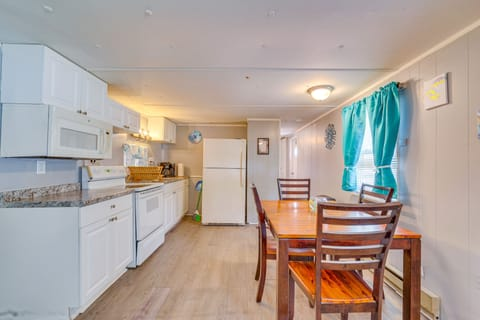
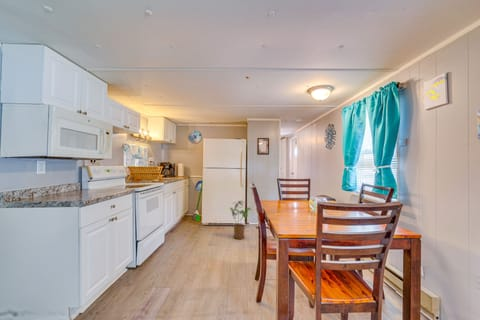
+ house plant (241, 219)
